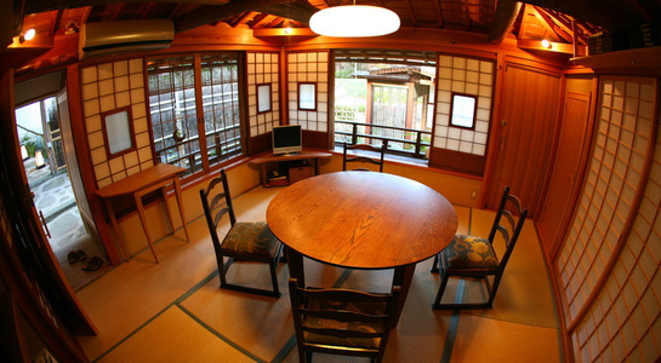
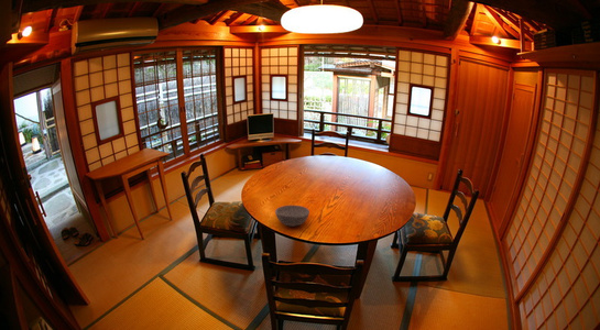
+ bowl (292, 217)
